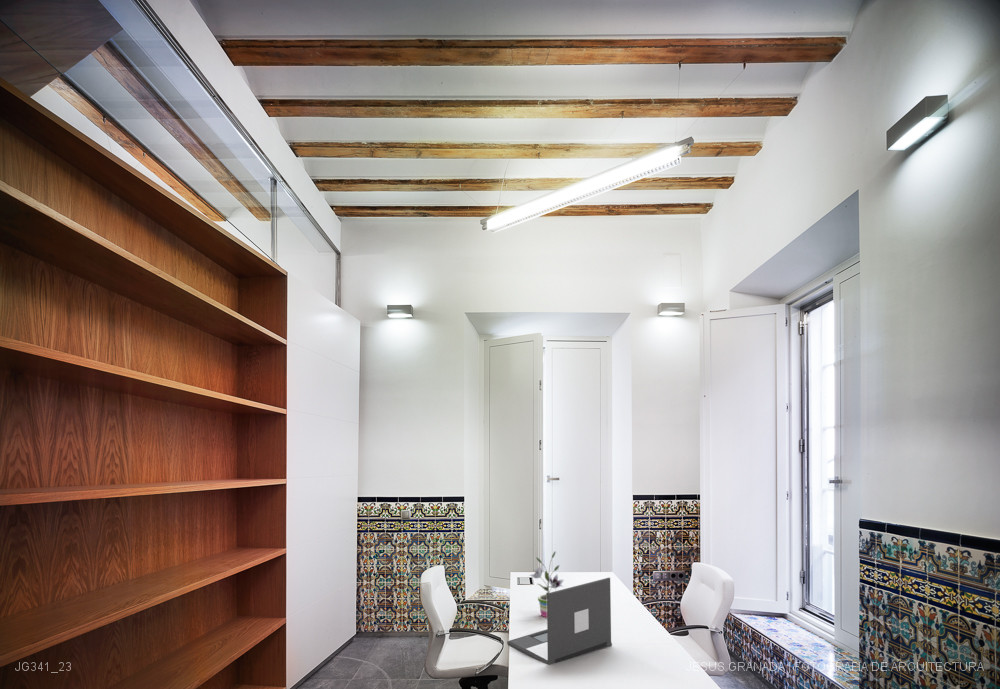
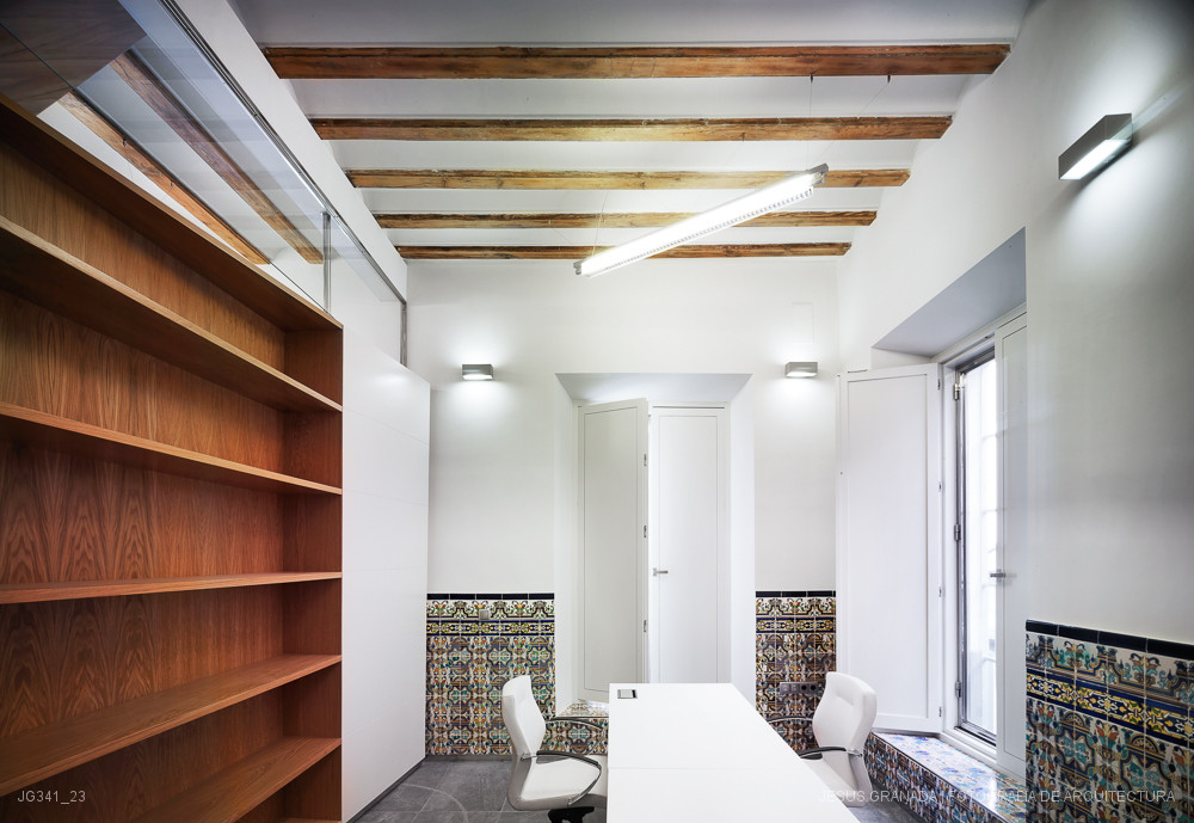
- potted plant (546, 585)
- laptop (559, 611)
